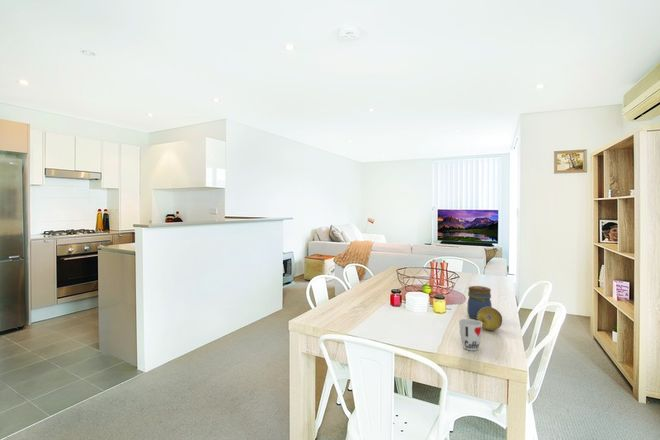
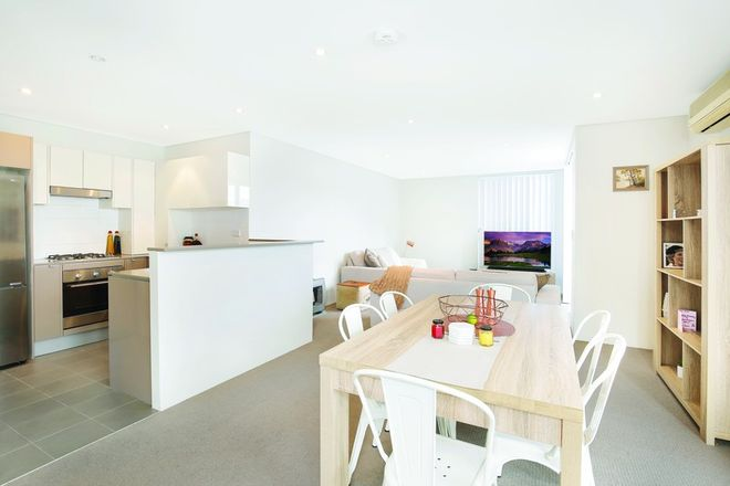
- fruit (489, 318)
- jar (479, 301)
- cup (470, 334)
